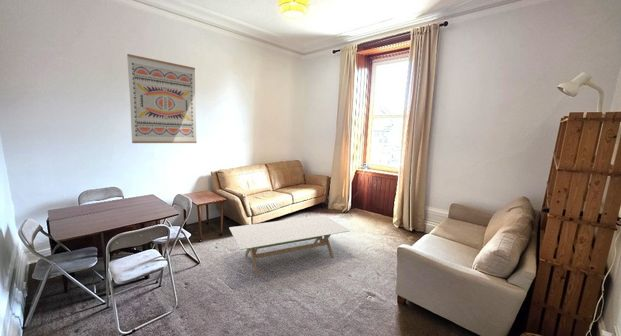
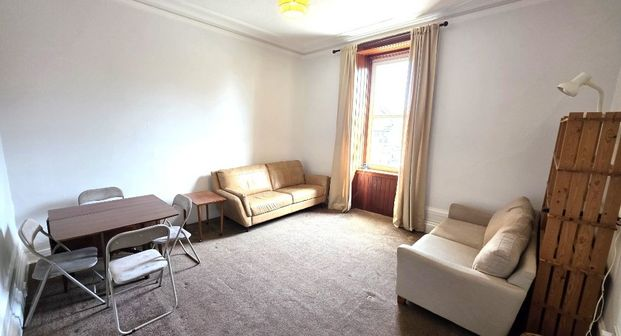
- wall art (165, 103)
- coffee table (289, 242)
